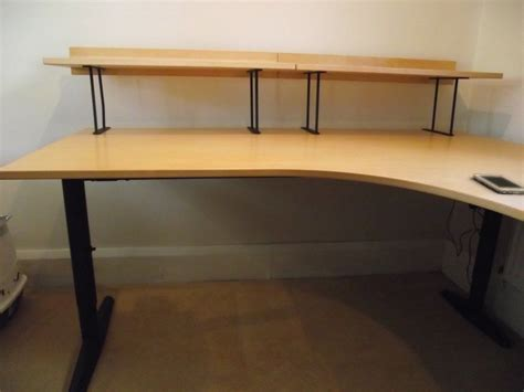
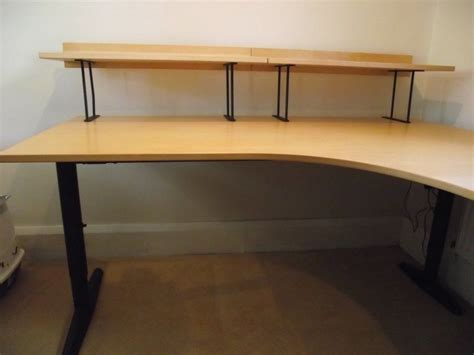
- cell phone (500, 183)
